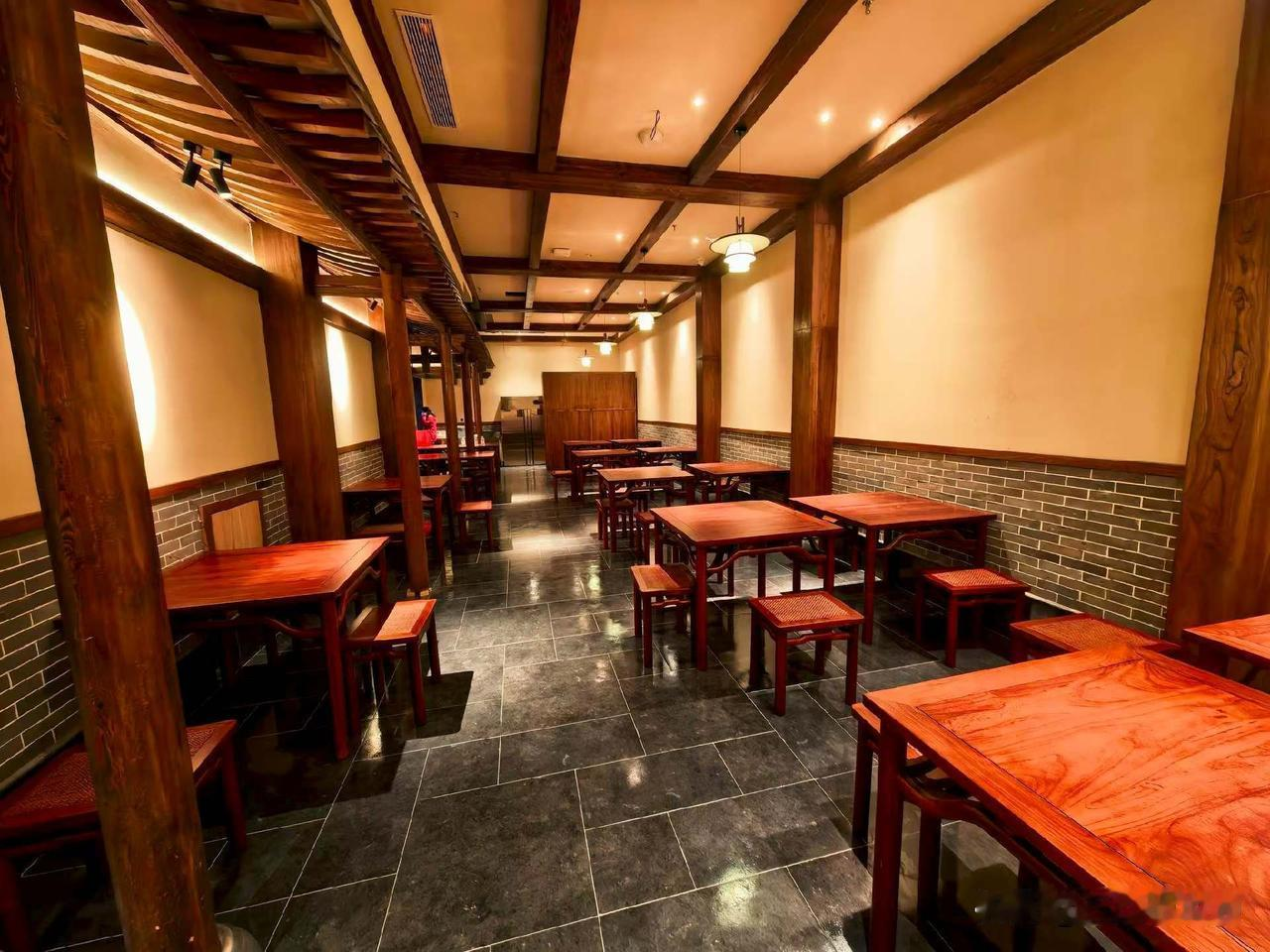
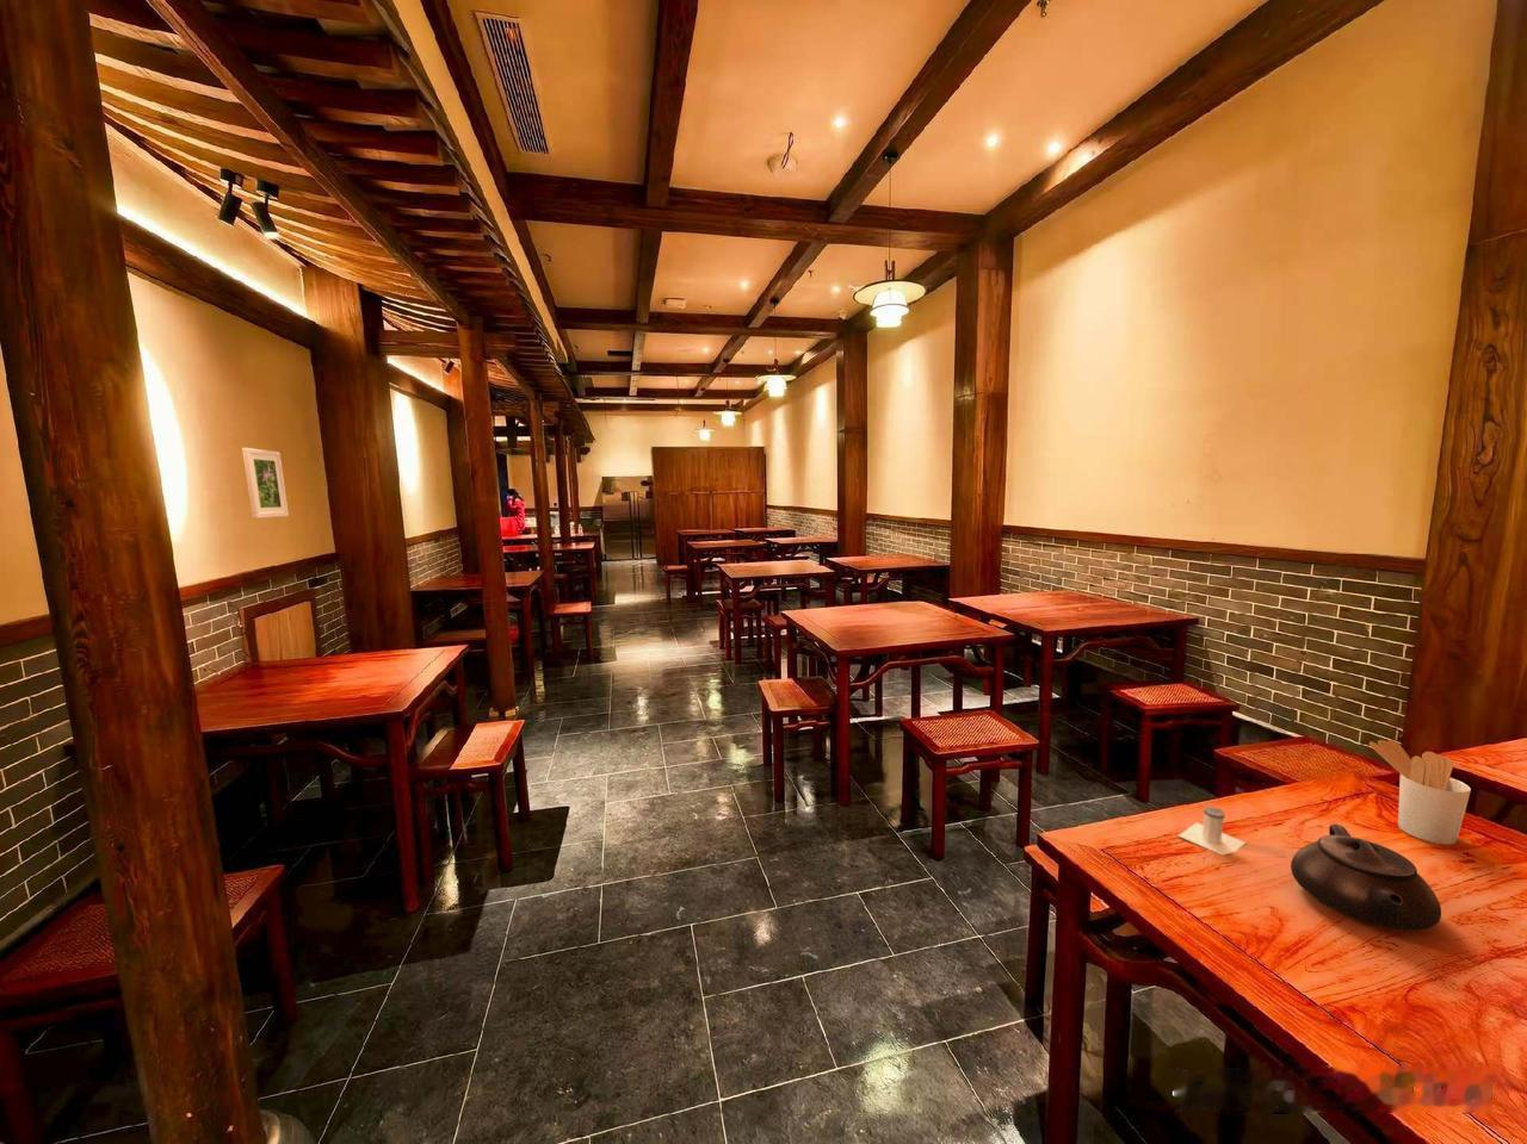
+ salt shaker (1212, 824)
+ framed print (266, 484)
+ utensil holder (1415, 787)
+ teapot (1363, 871)
